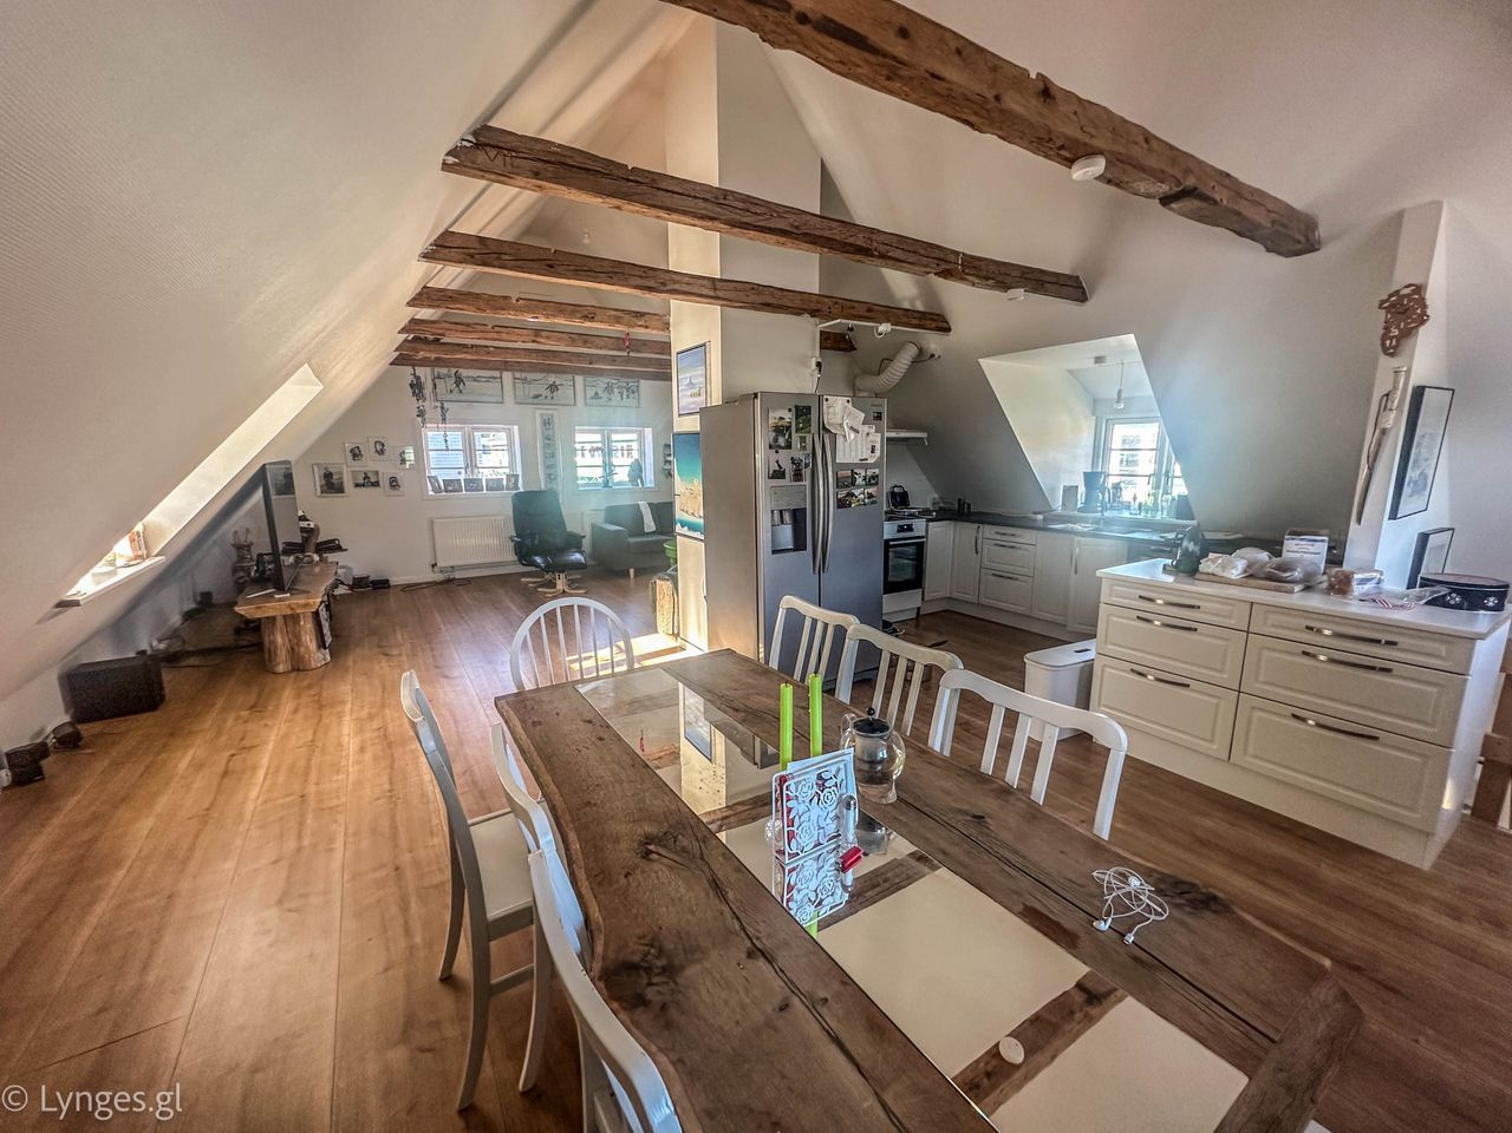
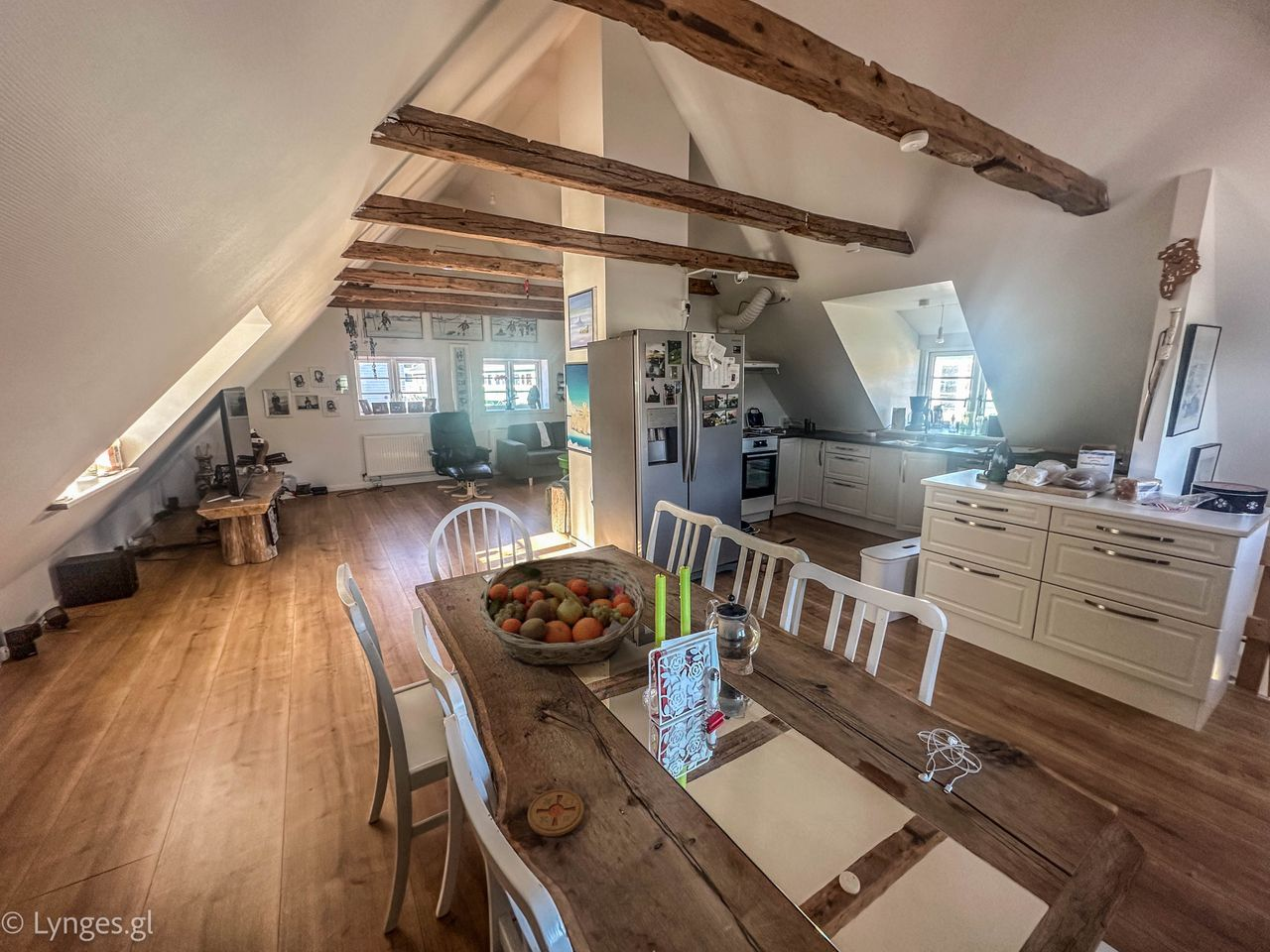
+ fruit basket (564, 608)
+ coaster (556, 811)
